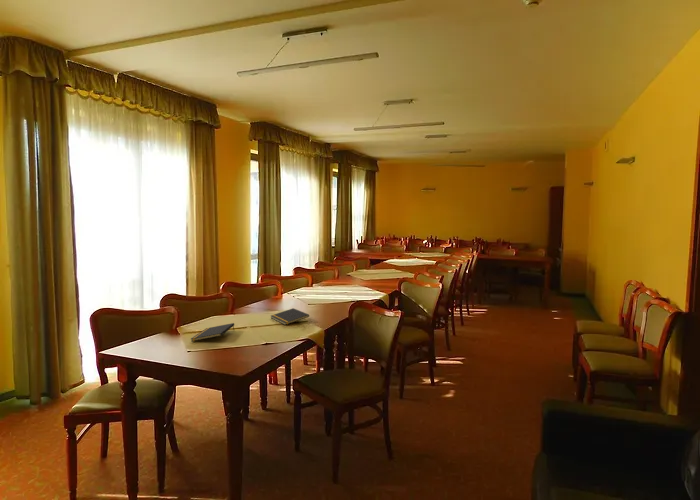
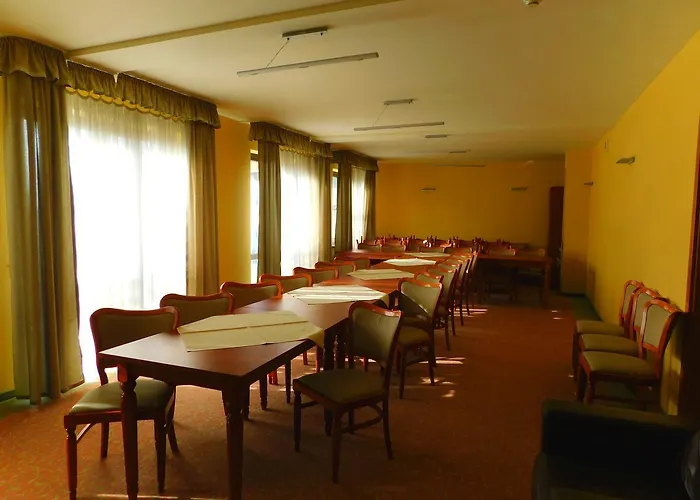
- notepad (213, 331)
- notepad (289, 316)
